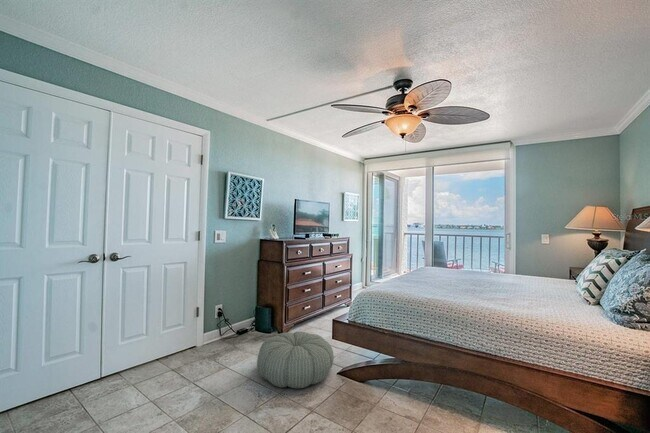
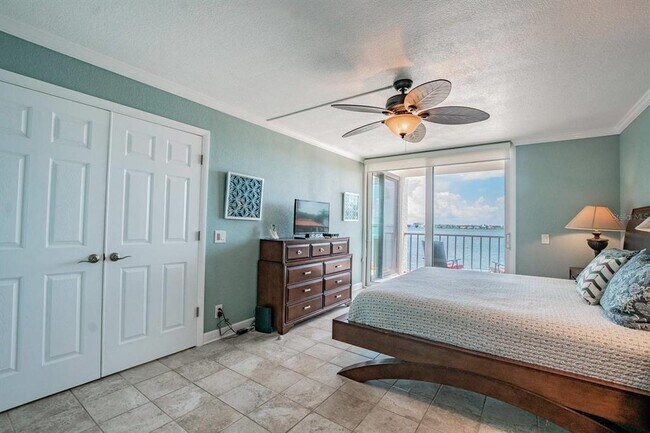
- pouf (295, 356)
